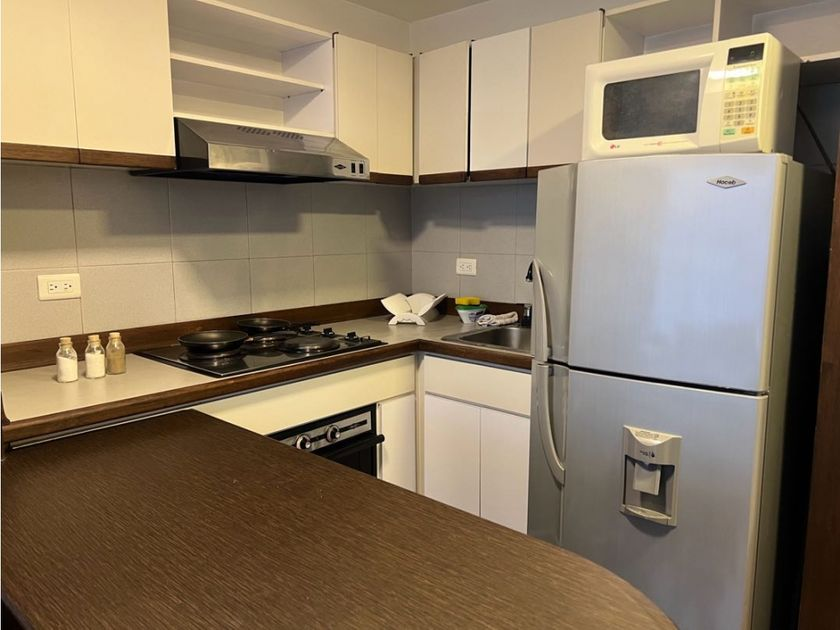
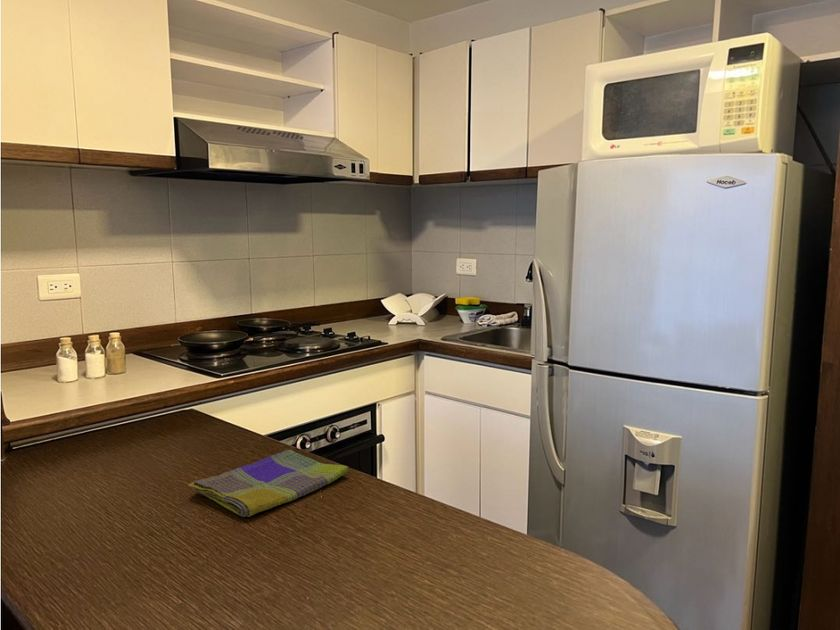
+ dish towel (271, 479)
